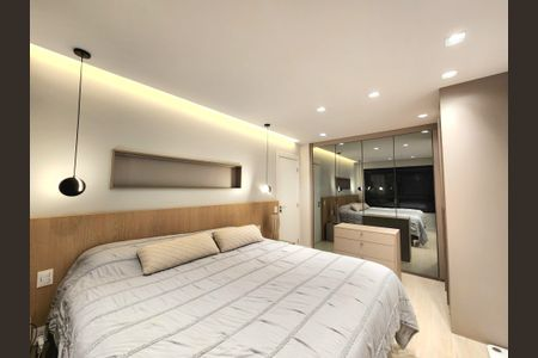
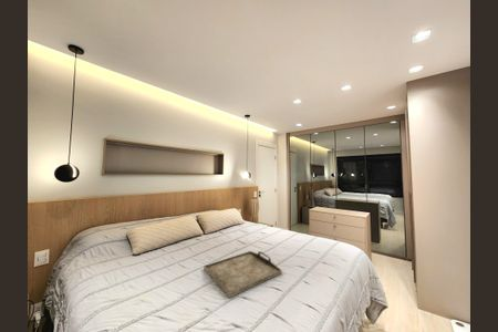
+ serving tray (241, 266)
